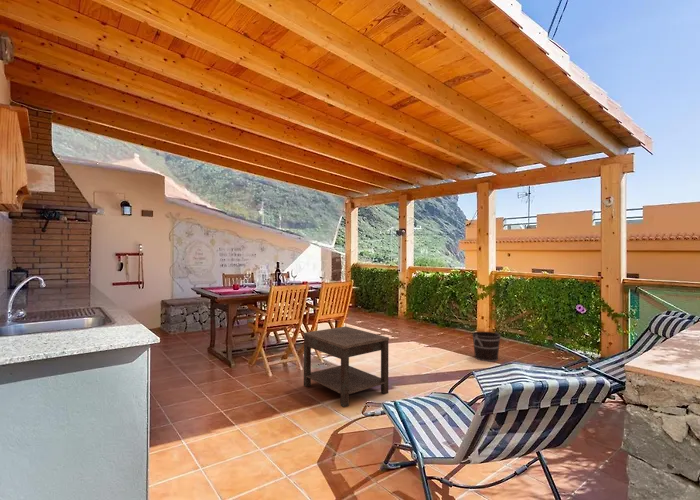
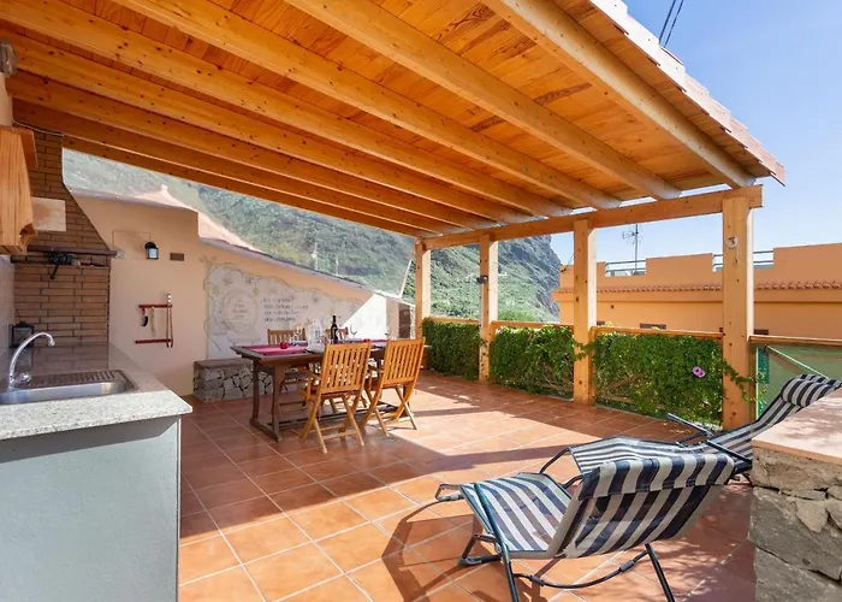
- bucket (486, 345)
- side table (345, 361)
